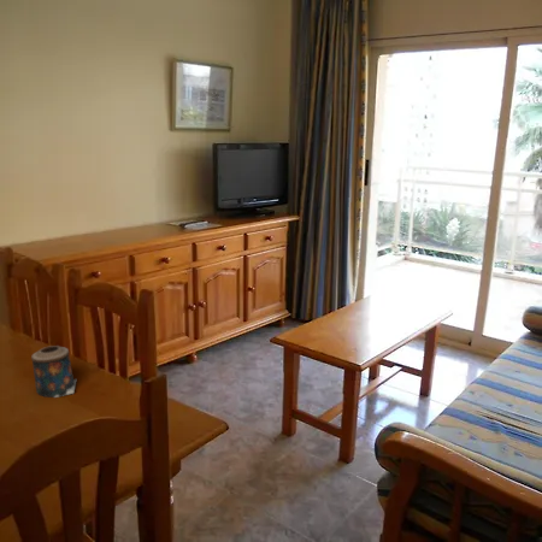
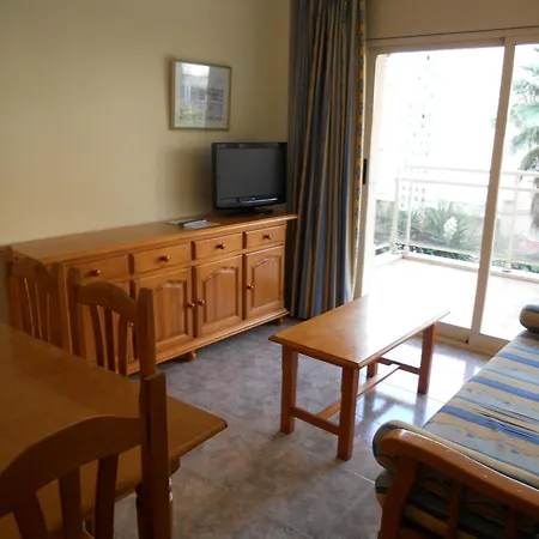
- candle (58, 367)
